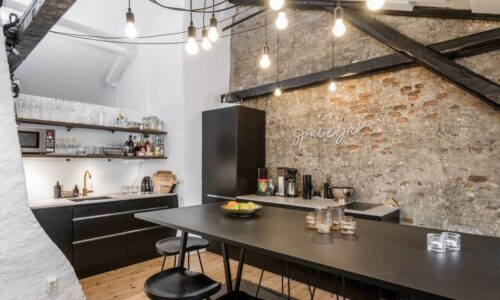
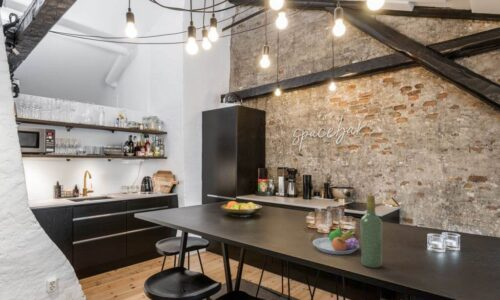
+ fruit bowl (336, 239)
+ wine bottle (371, 230)
